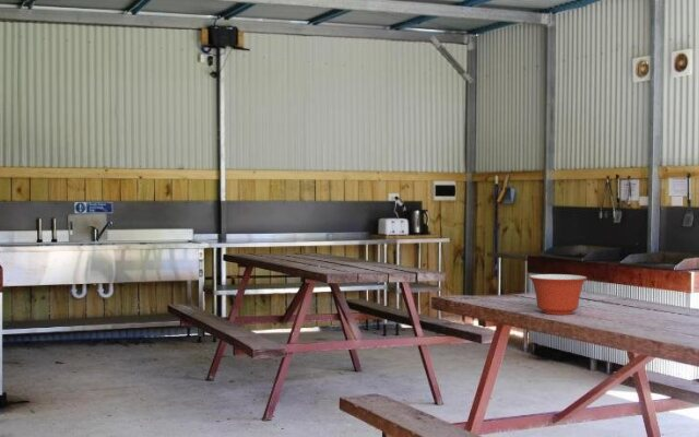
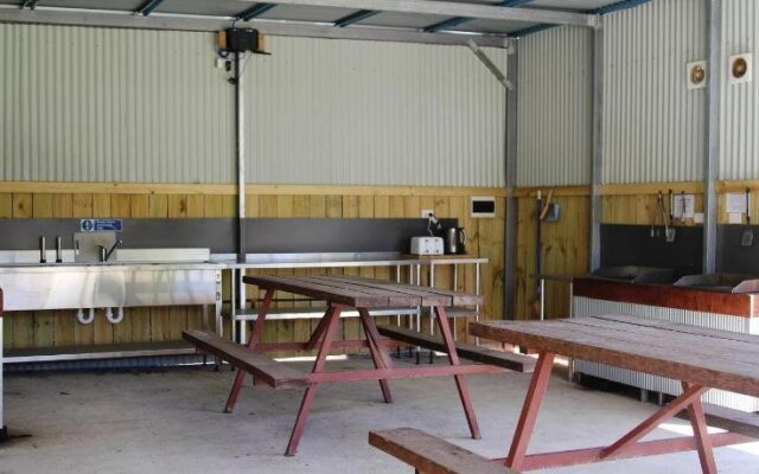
- mixing bowl (557, 294)
